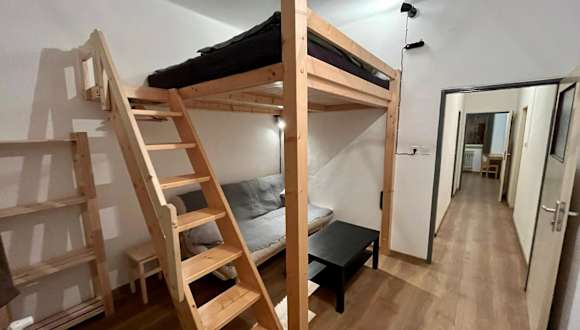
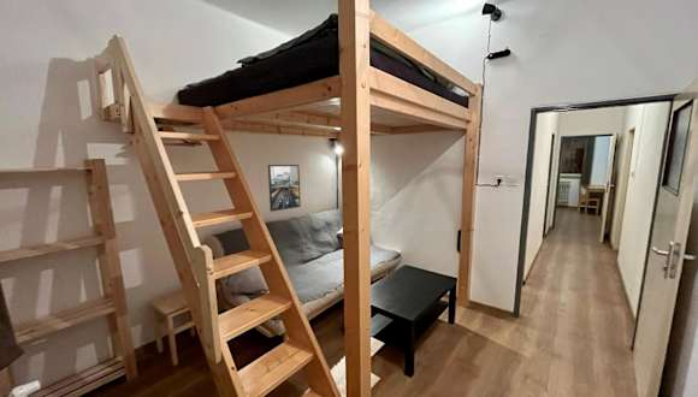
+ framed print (284, 186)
